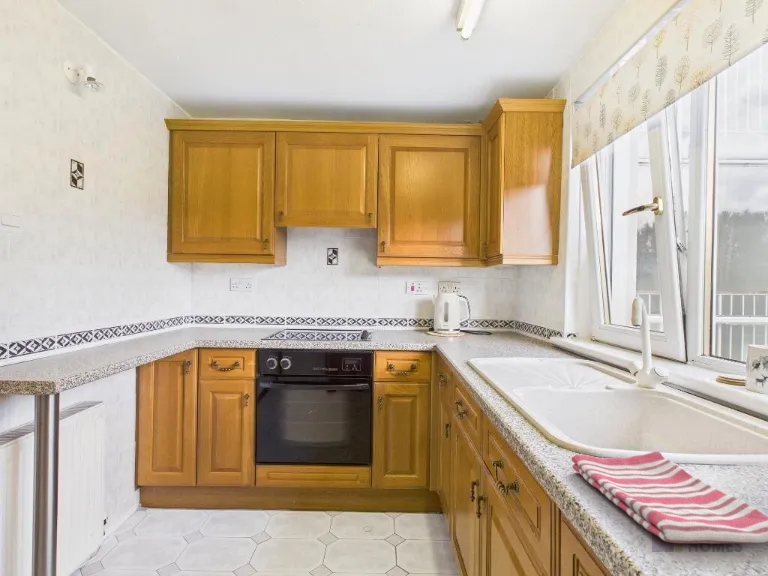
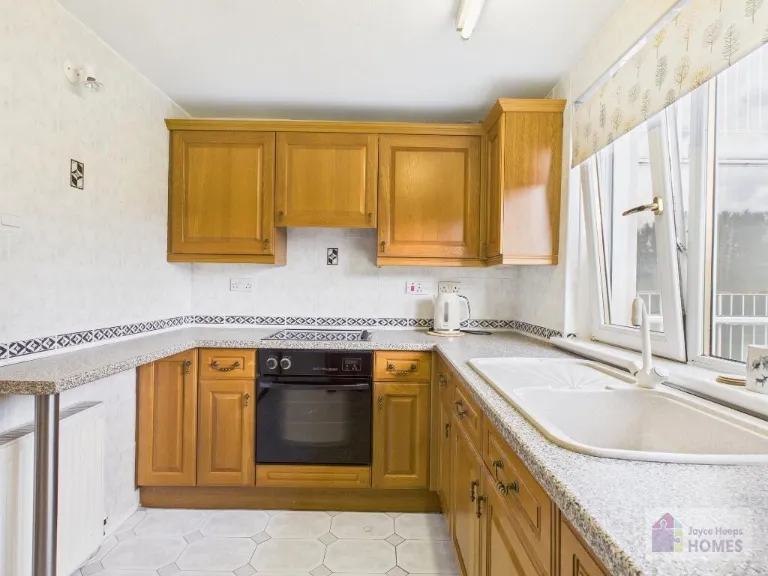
- dish towel (661, 490)
